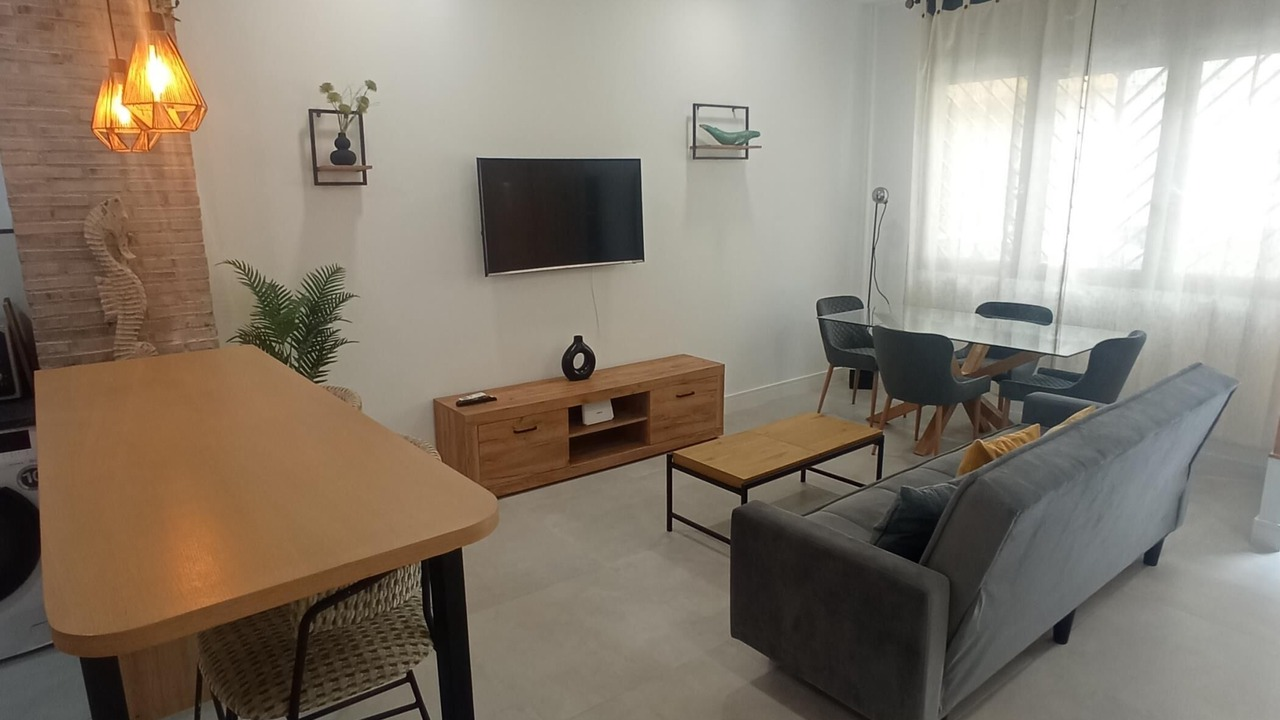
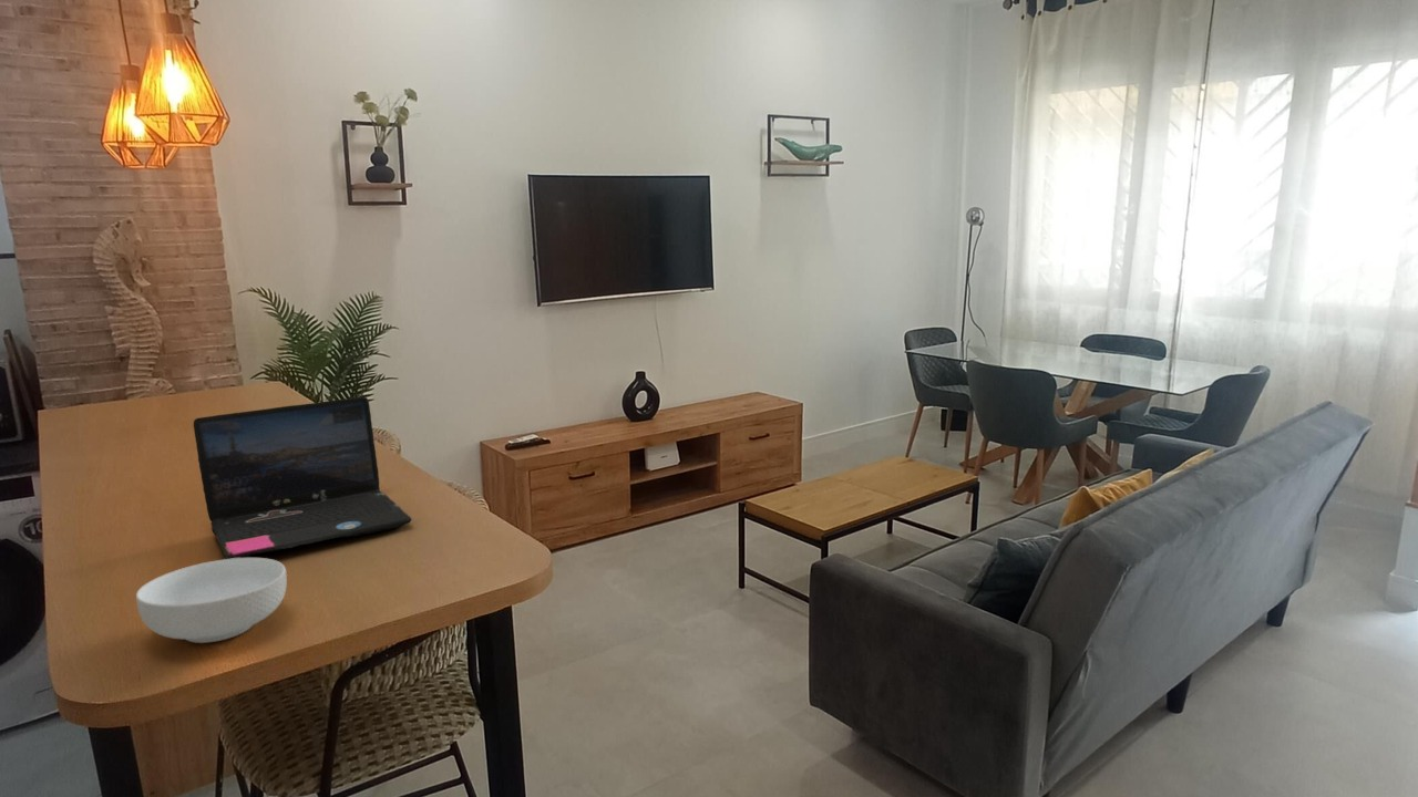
+ laptop (304, 472)
+ cereal bowl (216, 603)
